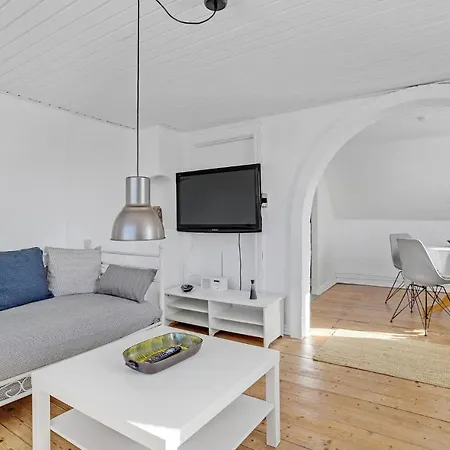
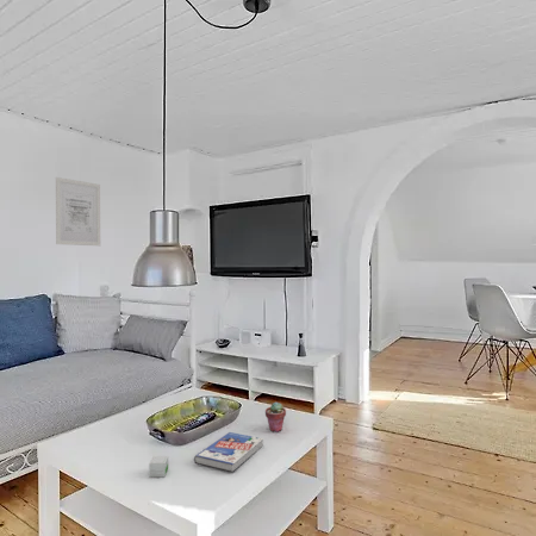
+ wall art (79, 212)
+ potted succulent (275, 415)
+ book (230, 450)
+ small box (158, 466)
